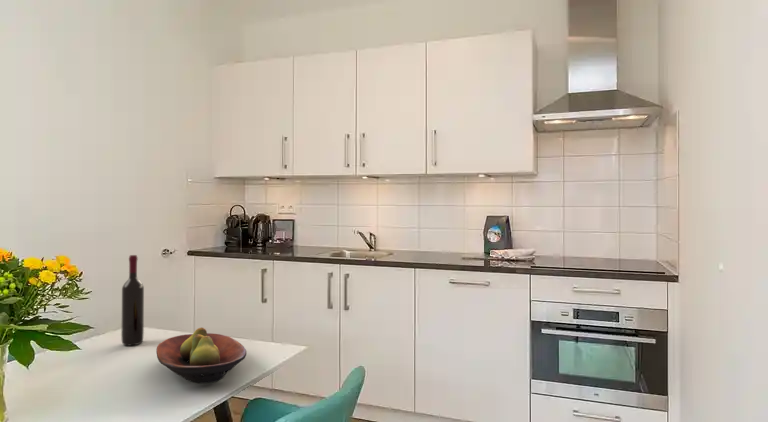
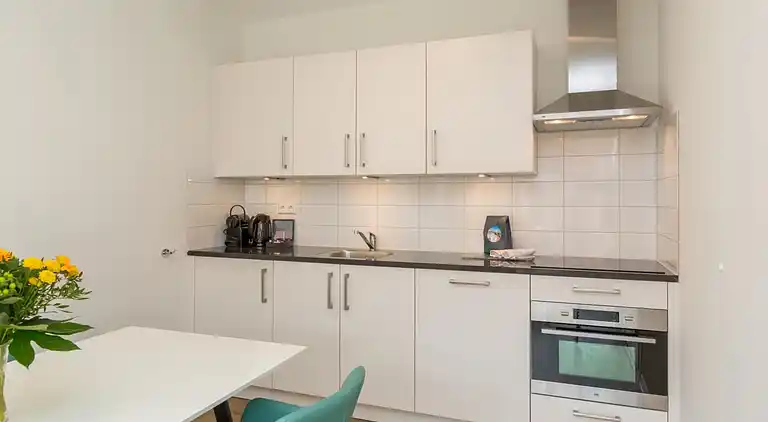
- fruit bowl (200, 350)
- wine bottle (132, 299)
